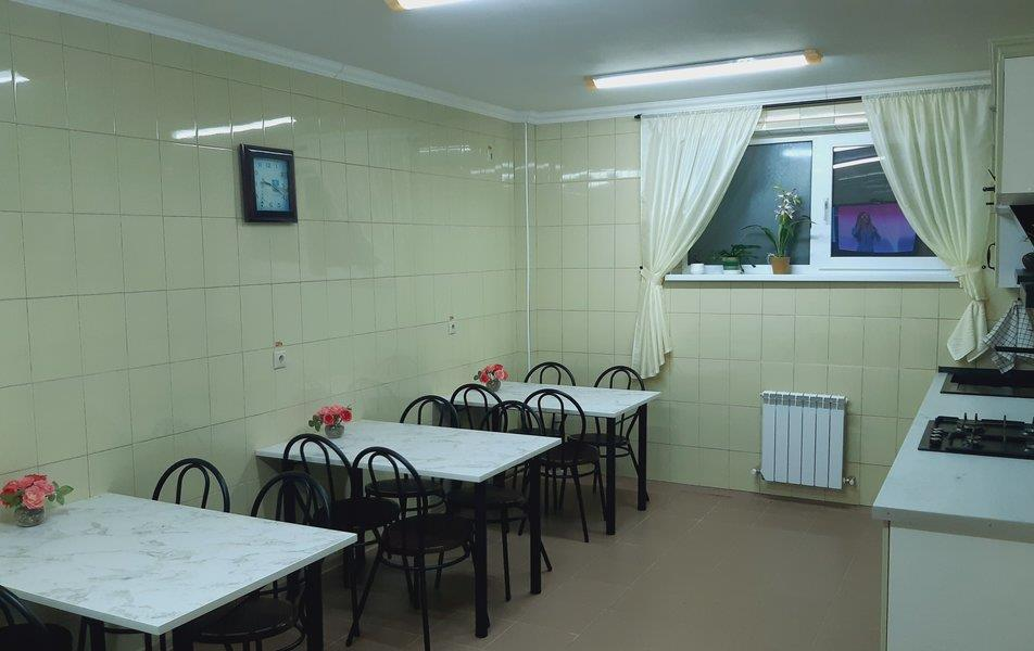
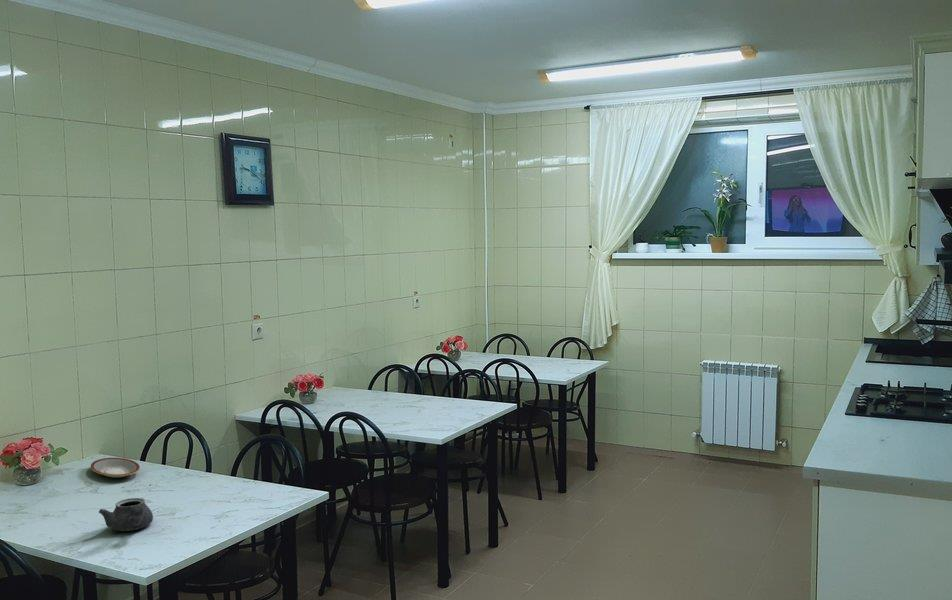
+ plate (115, 469)
+ teapot (129, 514)
